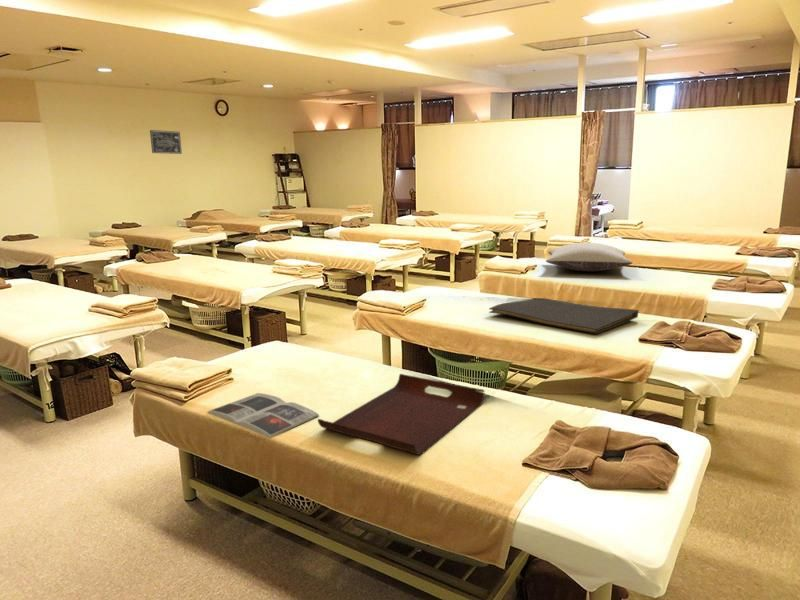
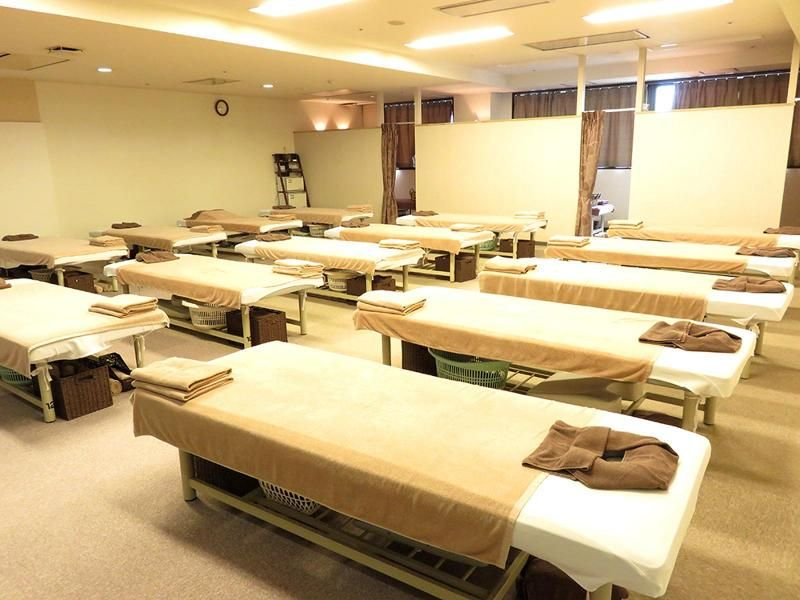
- serving tray (406, 410)
- magazine (262, 411)
- hand towel (561, 312)
- pillow (587, 256)
- wall art (166, 142)
